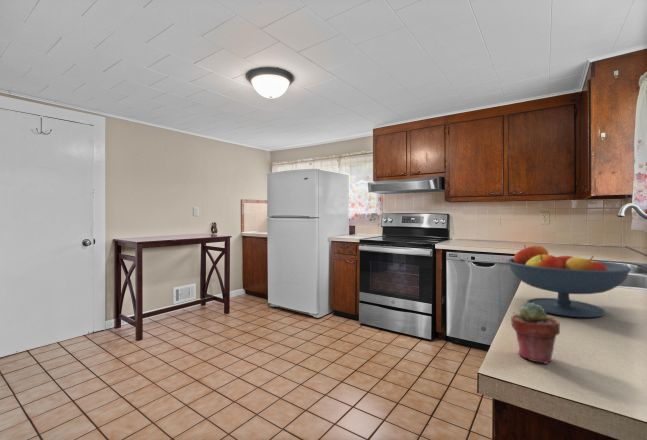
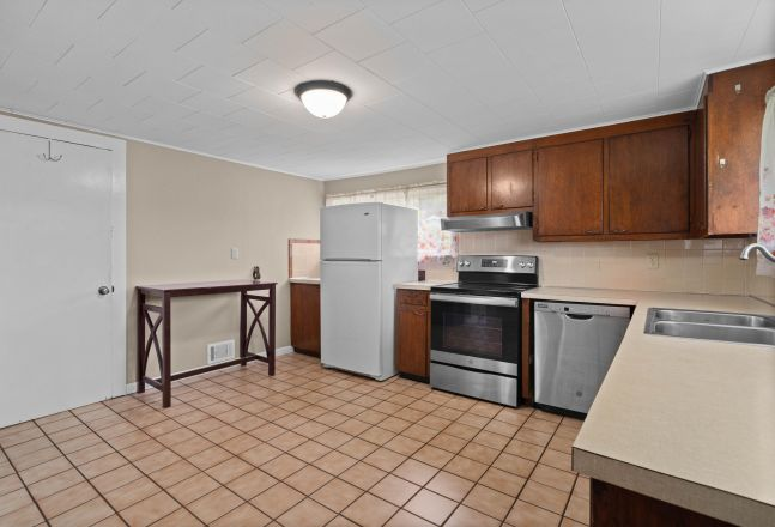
- fruit bowl (563, 277)
- potted succulent (534, 329)
